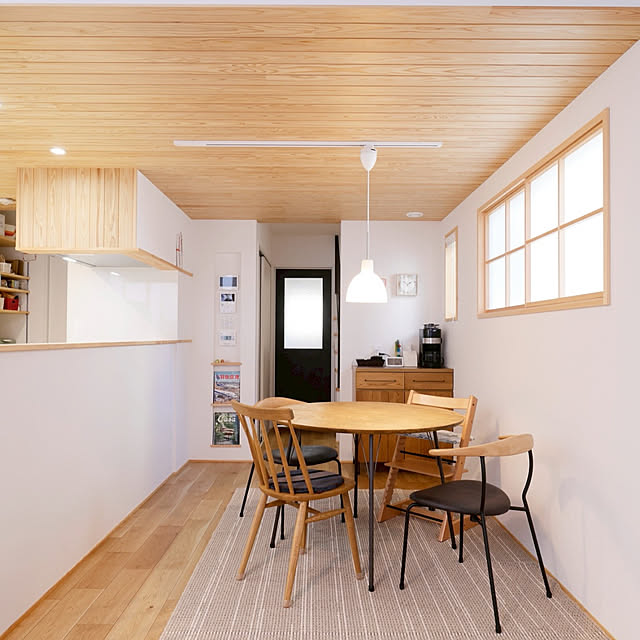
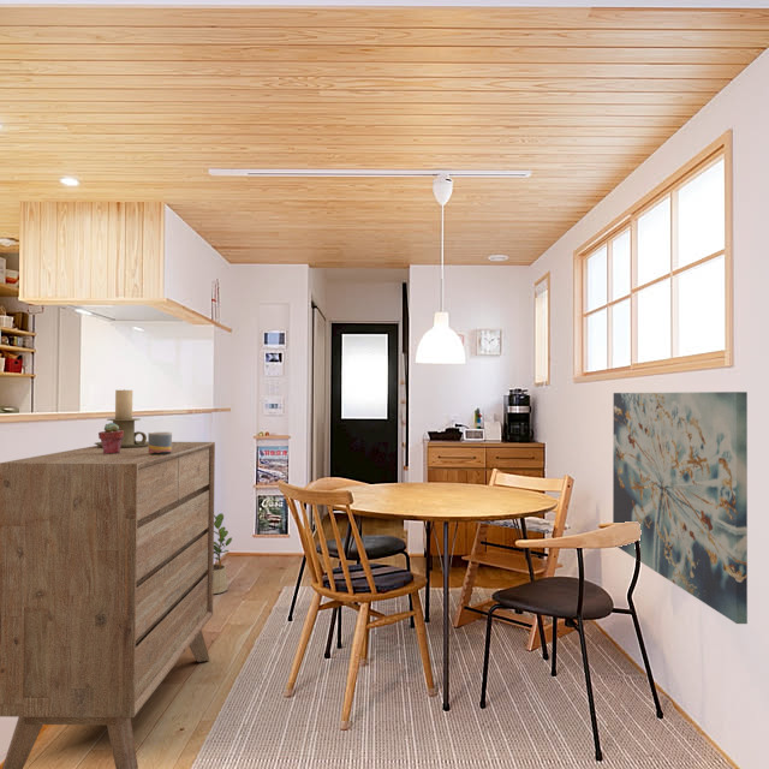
+ dresser (125, 577)
+ potted succulent (111, 436)
+ candle holder (124, 417)
+ mug (161, 442)
+ wall art (666, 483)
+ potted plant (214, 552)
